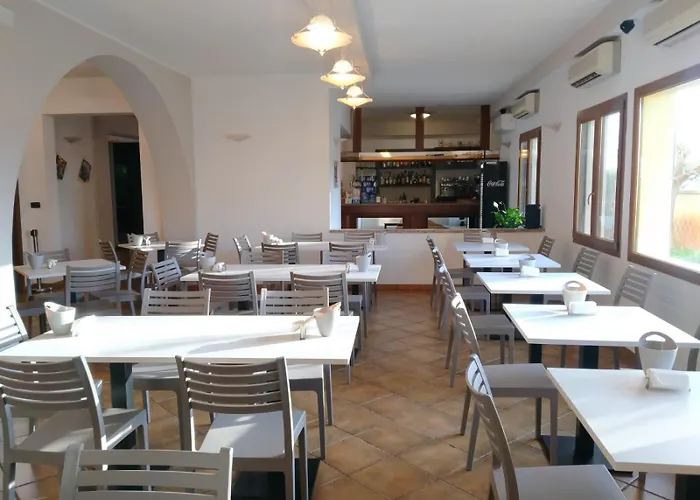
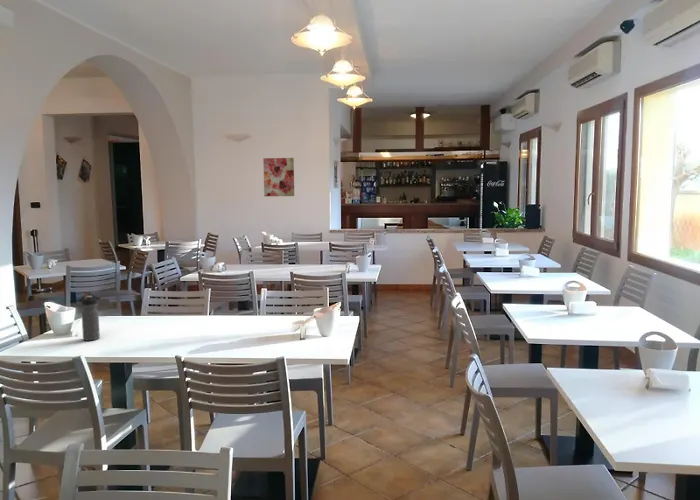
+ water bottle (90, 317)
+ wall art (278, 177)
